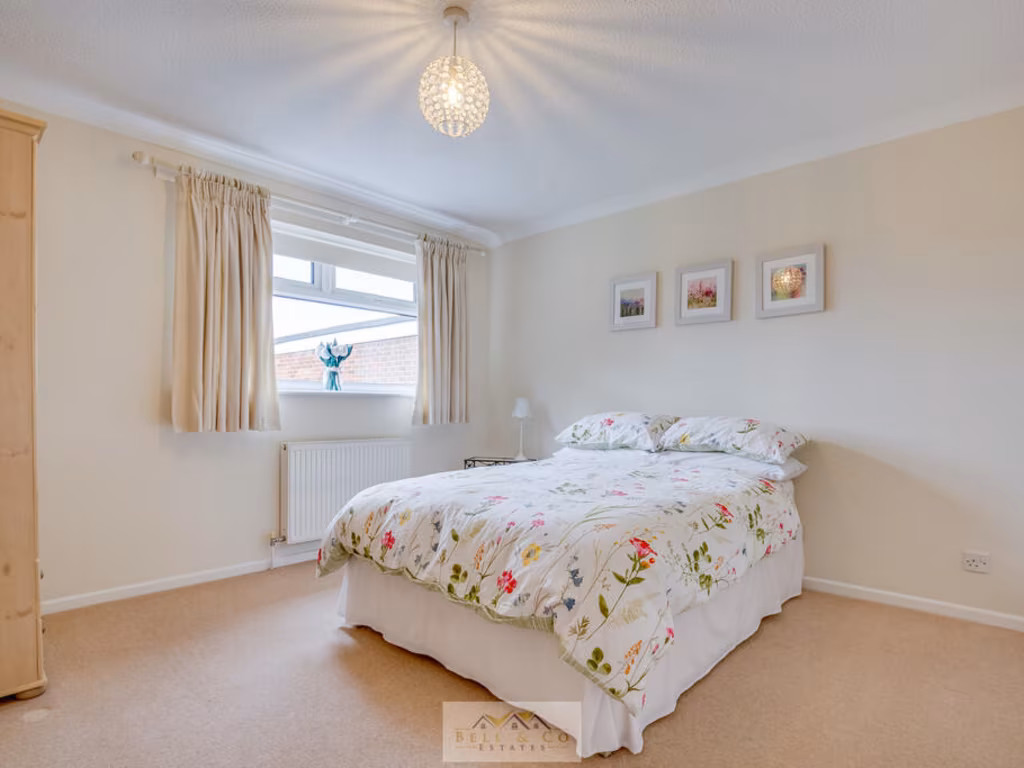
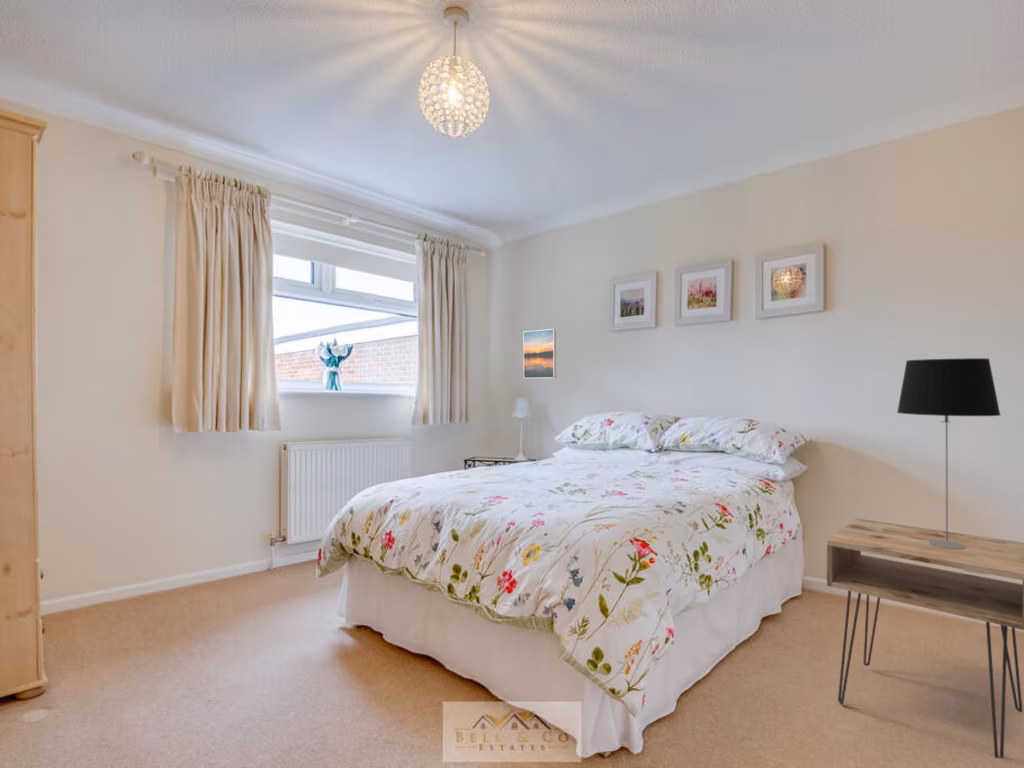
+ table lamp (946, 451)
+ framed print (539, 354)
+ nightstand (932, 609)
